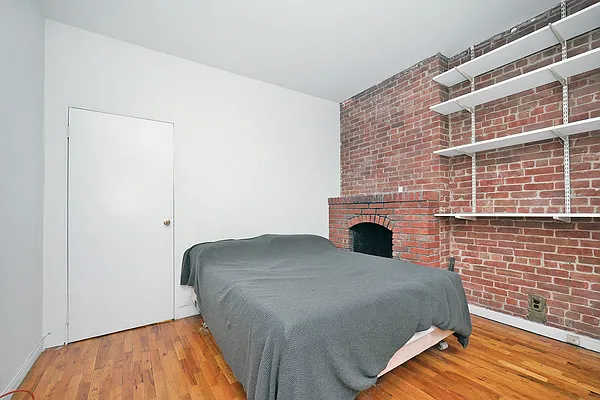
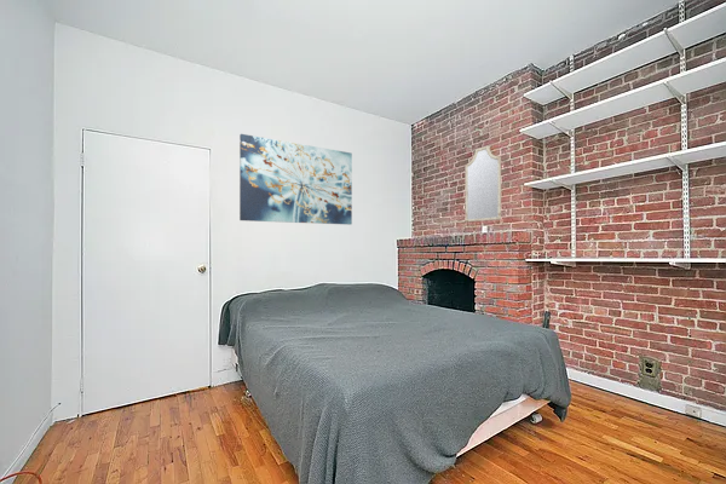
+ wall art (300, 183)
+ home mirror (482, 184)
